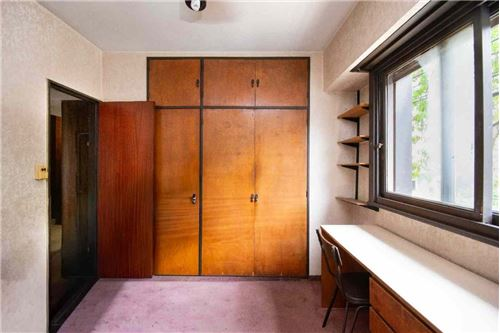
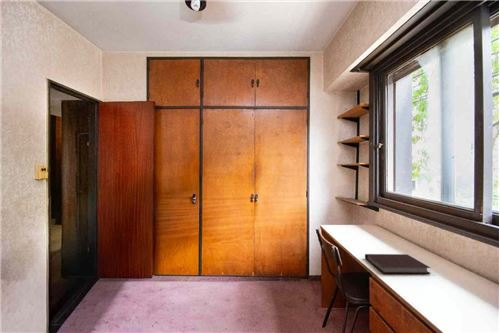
+ notebook (395, 262)
